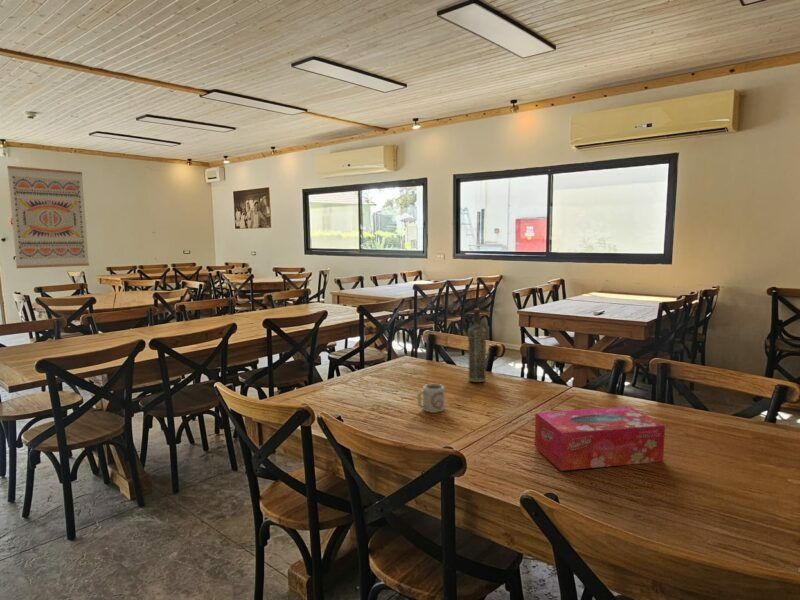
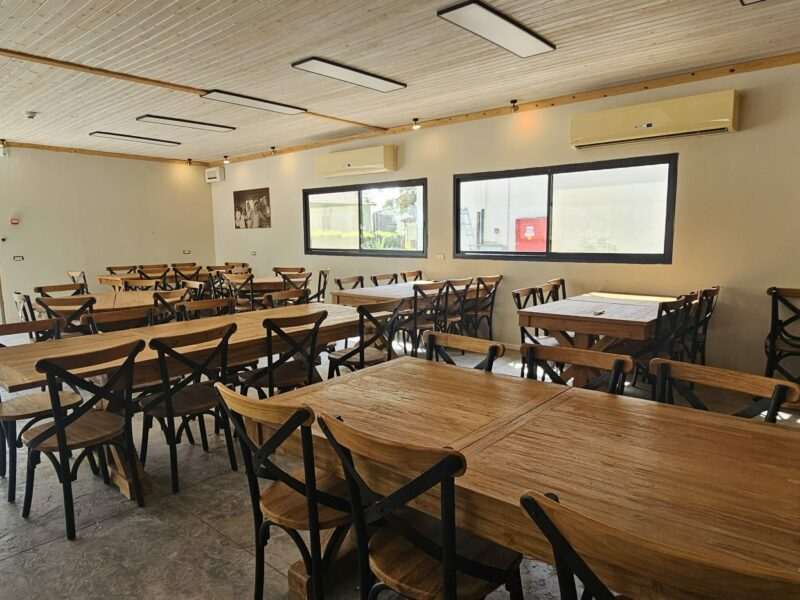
- cup (430, 398)
- tissue box (597, 436)
- bottle (477, 344)
- wall art (50, 218)
